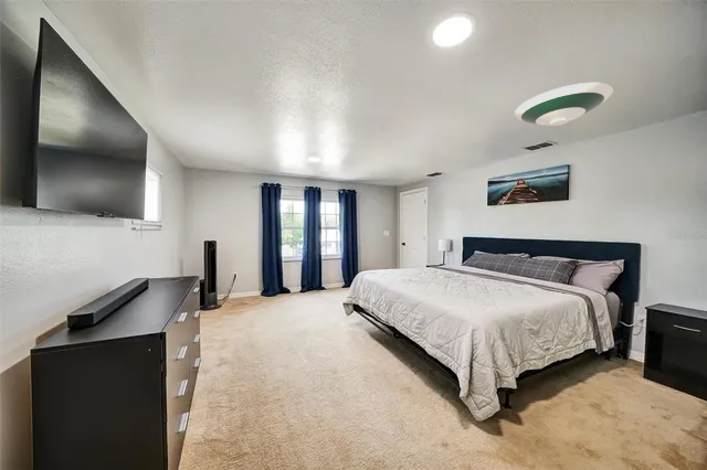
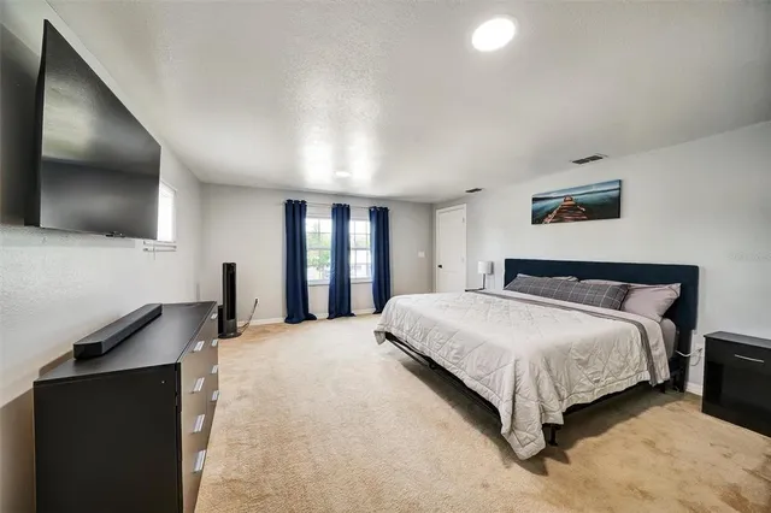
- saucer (559, 114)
